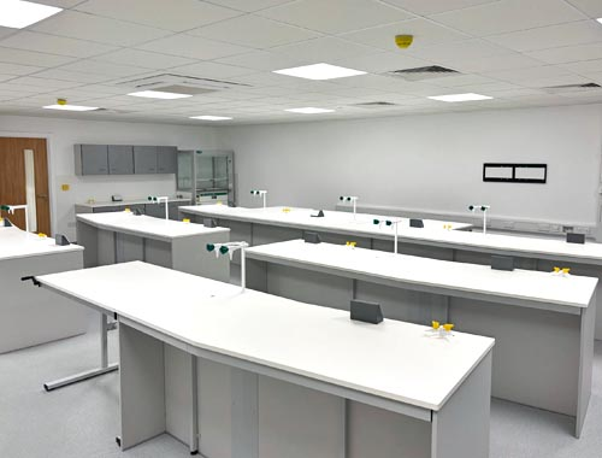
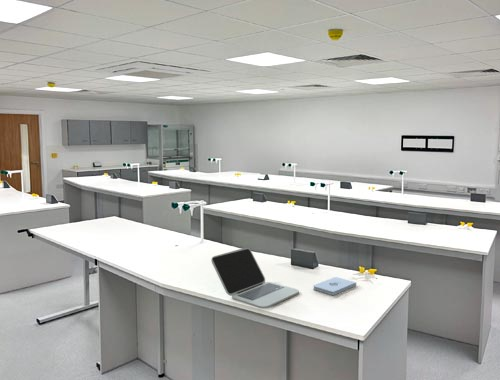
+ laptop (255, 274)
+ notepad (334, 285)
